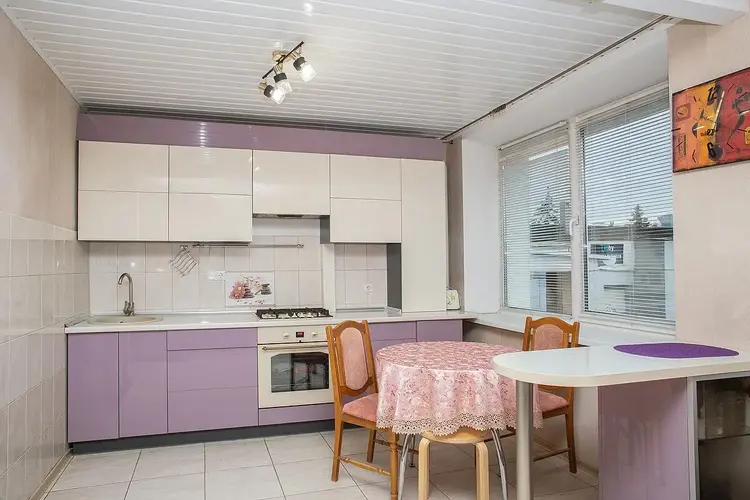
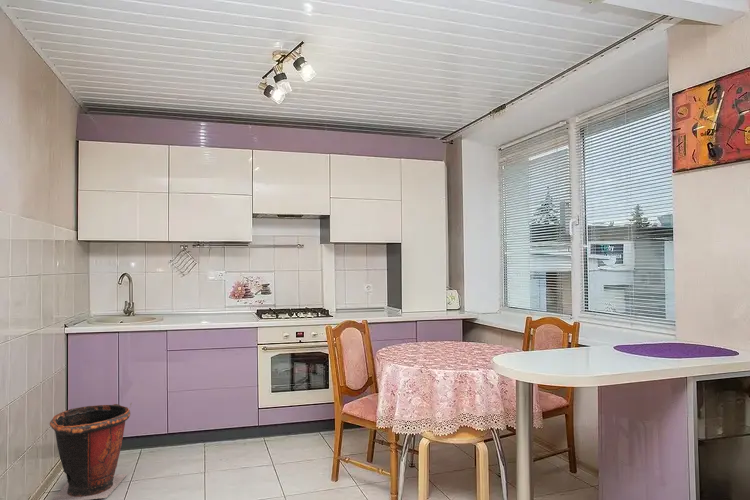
+ waste bin (92, 447)
